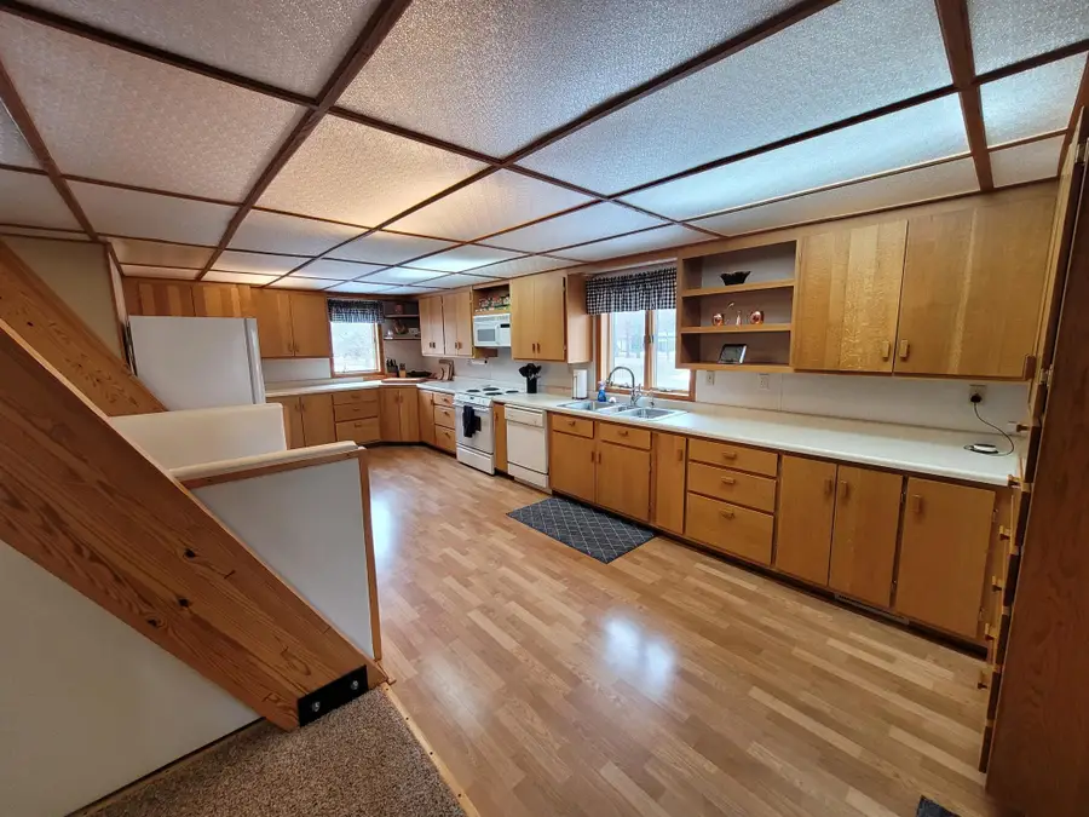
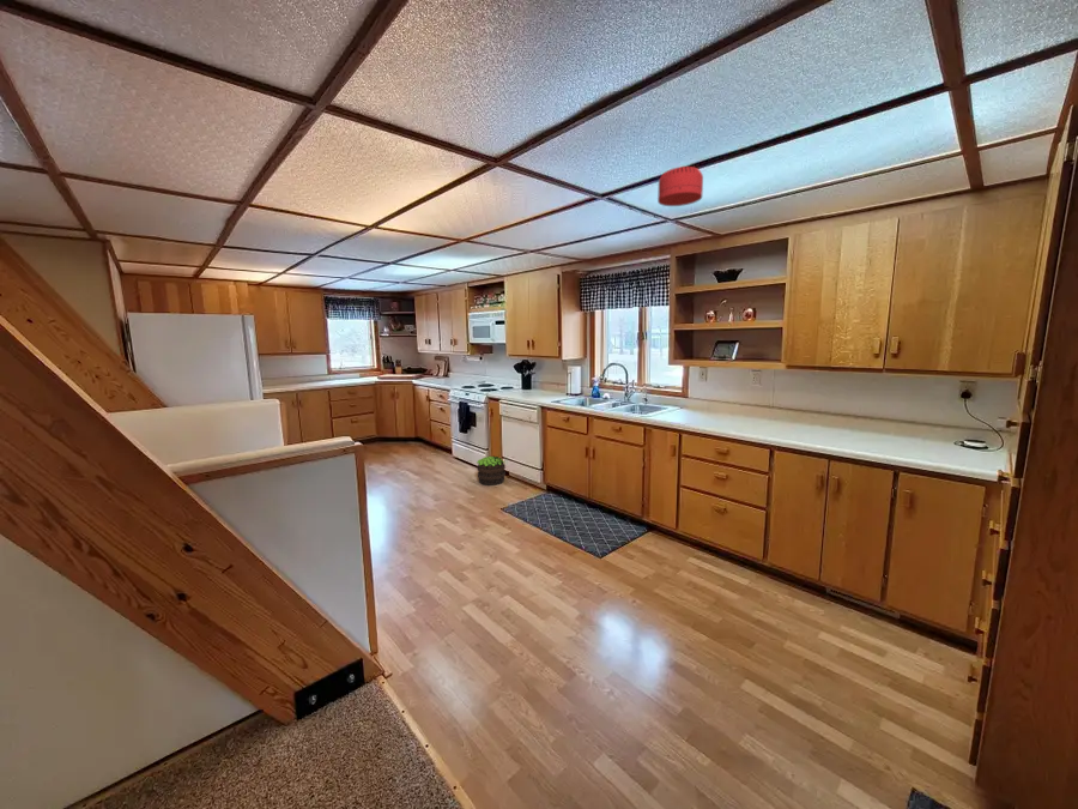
+ smoke detector (679, 186)
+ potted plant (491, 469)
